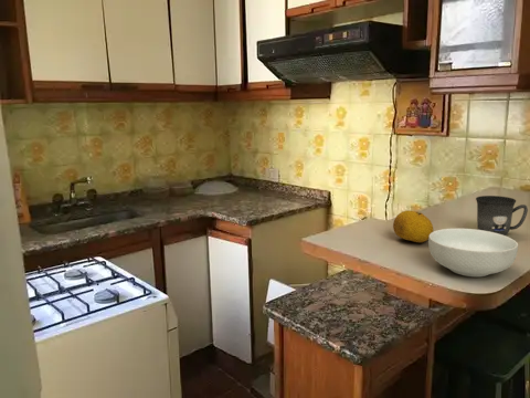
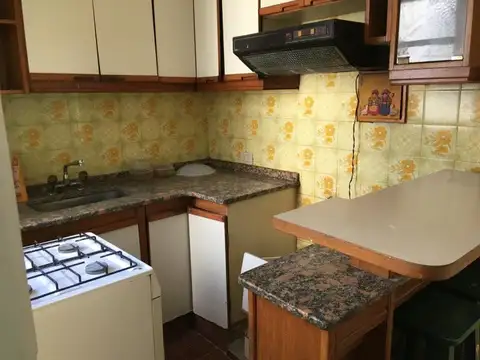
- mug (500, 217)
- fruit (413, 226)
- cereal bowl (470, 254)
